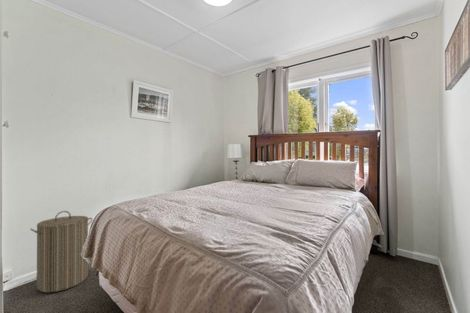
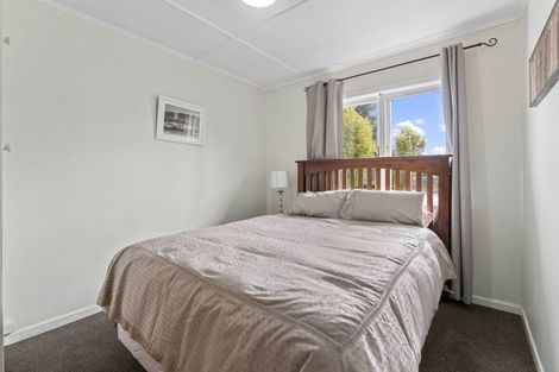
- laundry hamper (63, 245)
